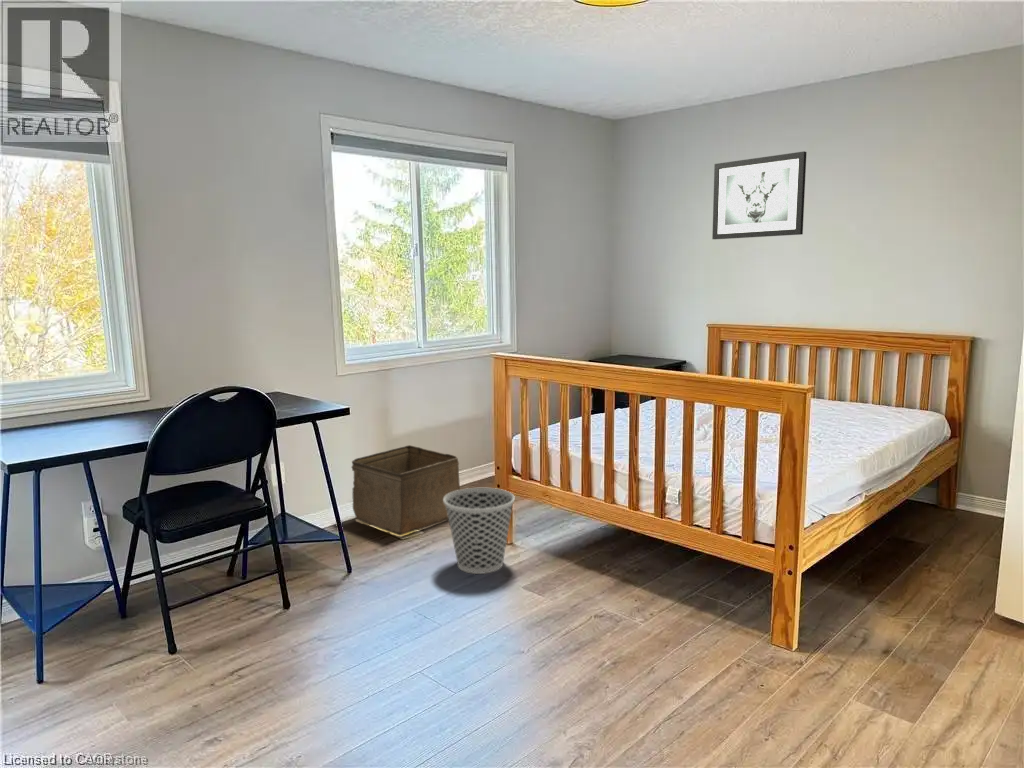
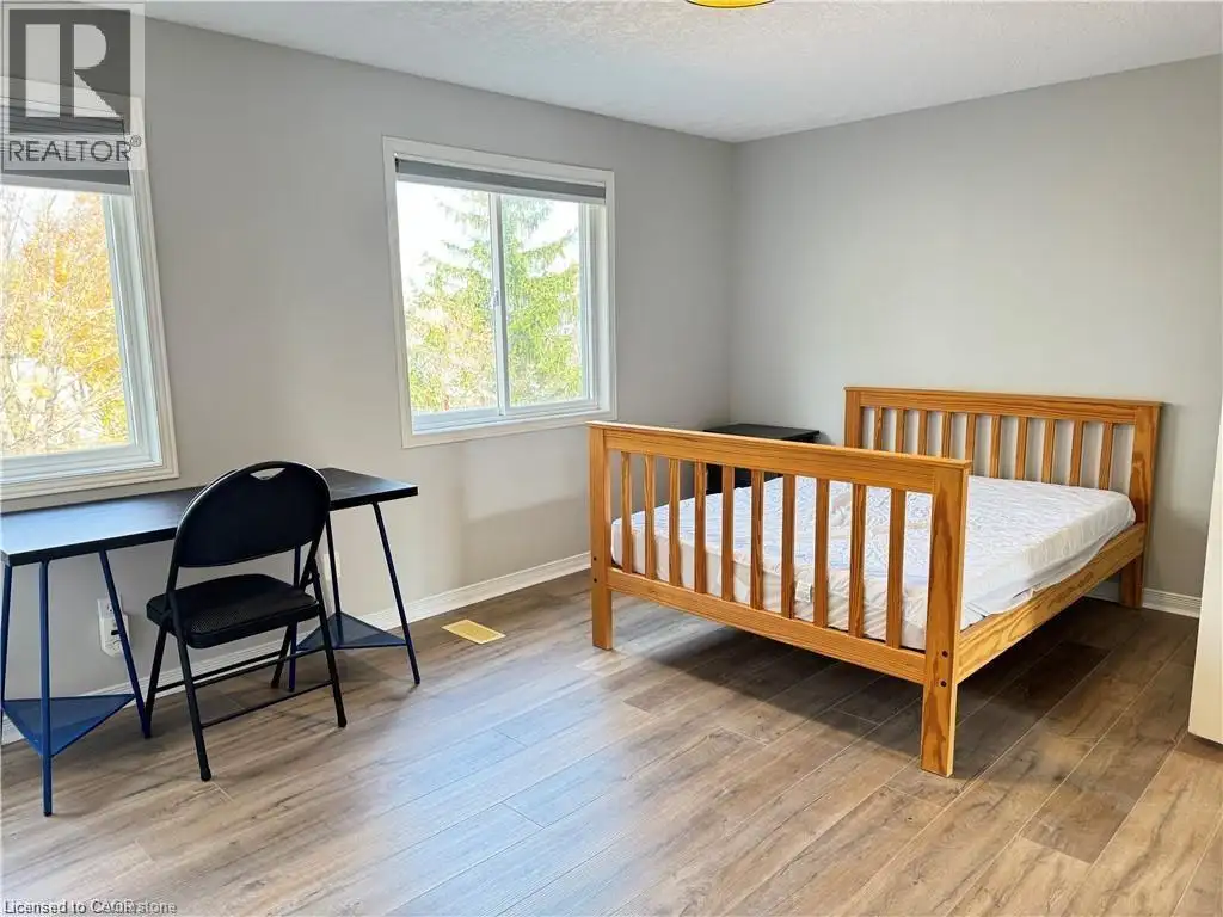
- wall art (756, 197)
- storage bin (405, 487)
- wastebasket (479, 531)
